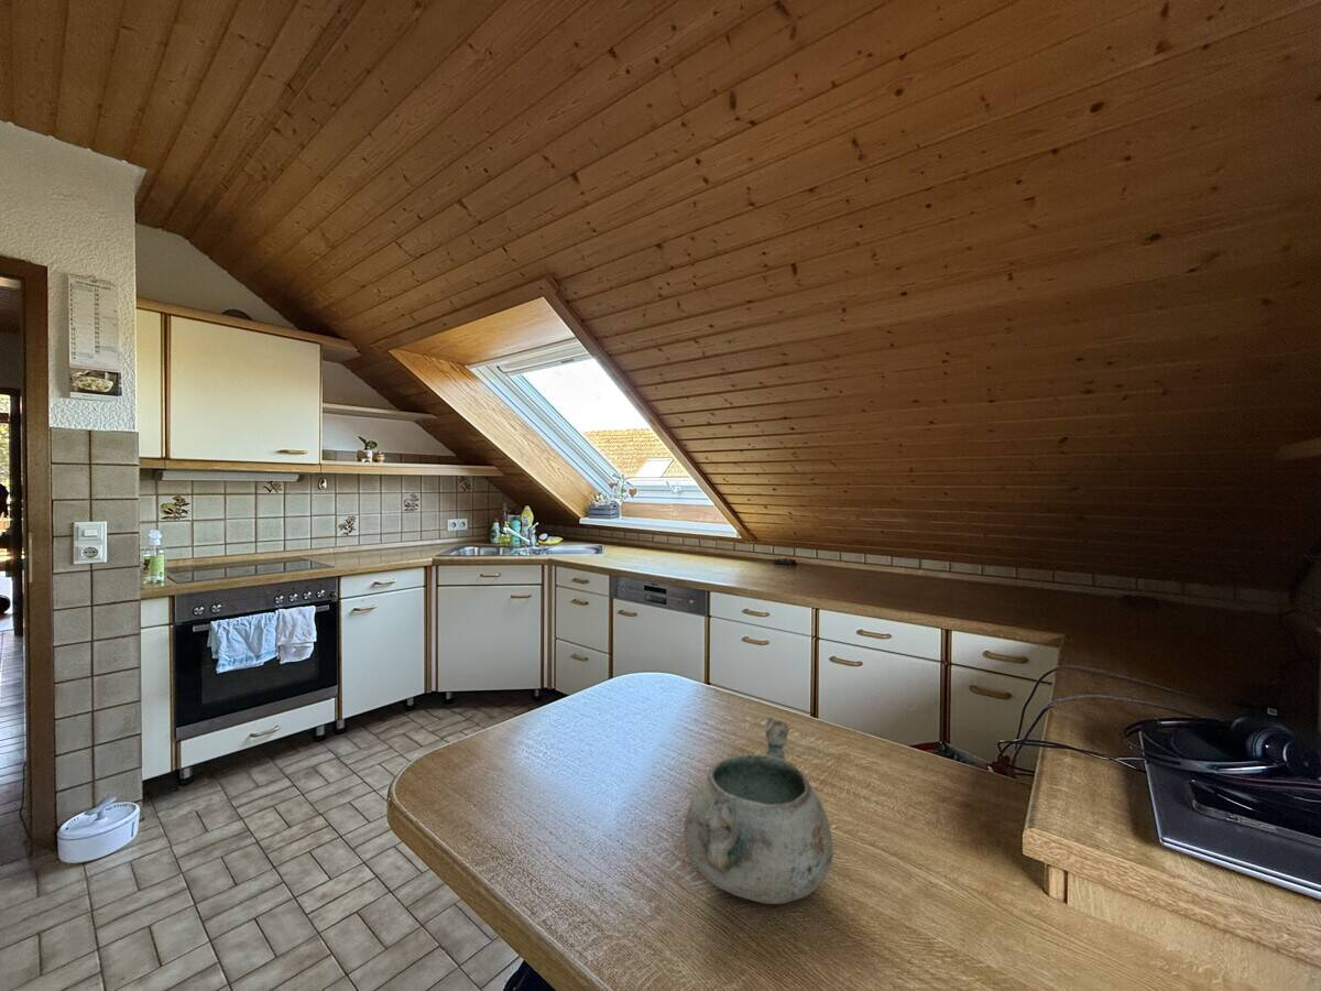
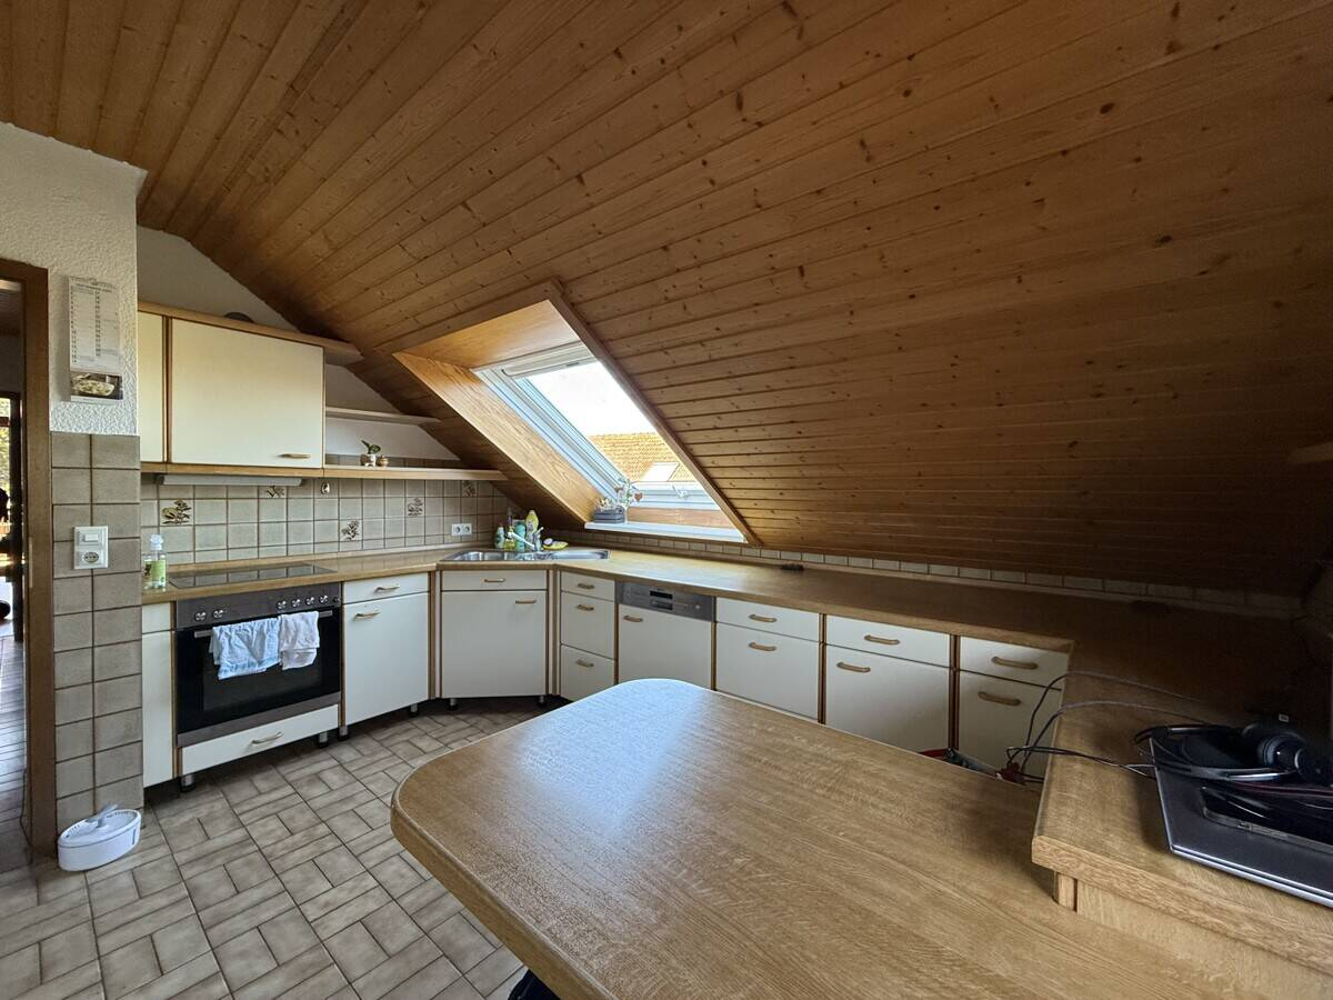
- decorative bowl (755, 816)
